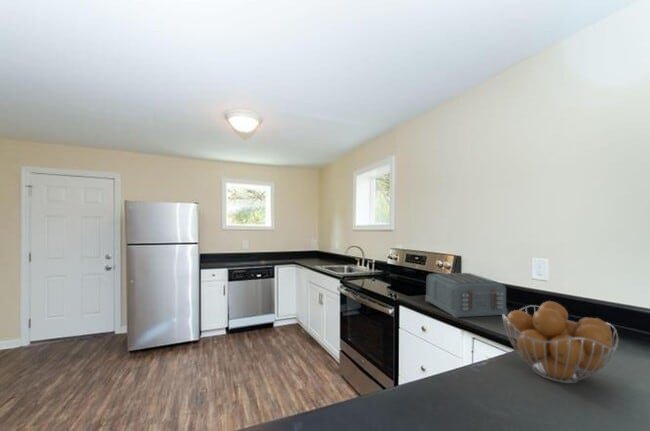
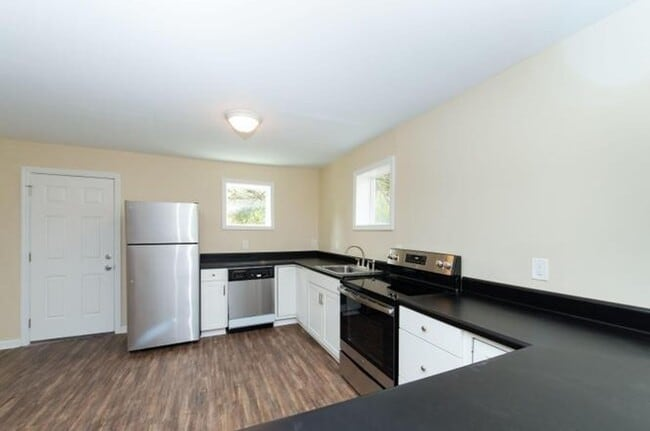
- toaster (465, 293)
- fruit basket (554, 339)
